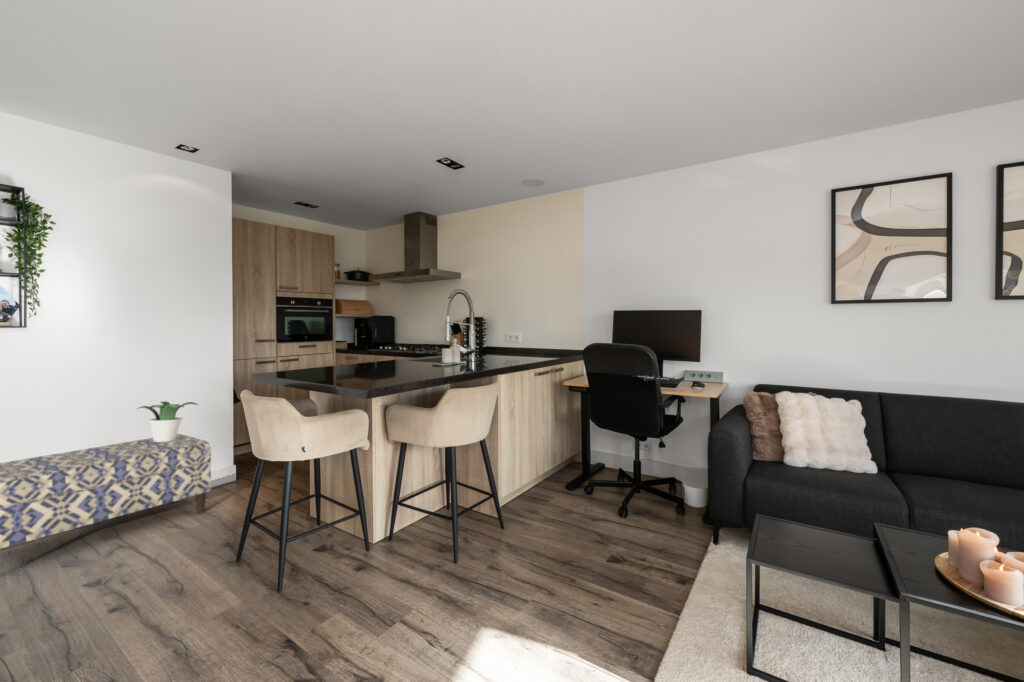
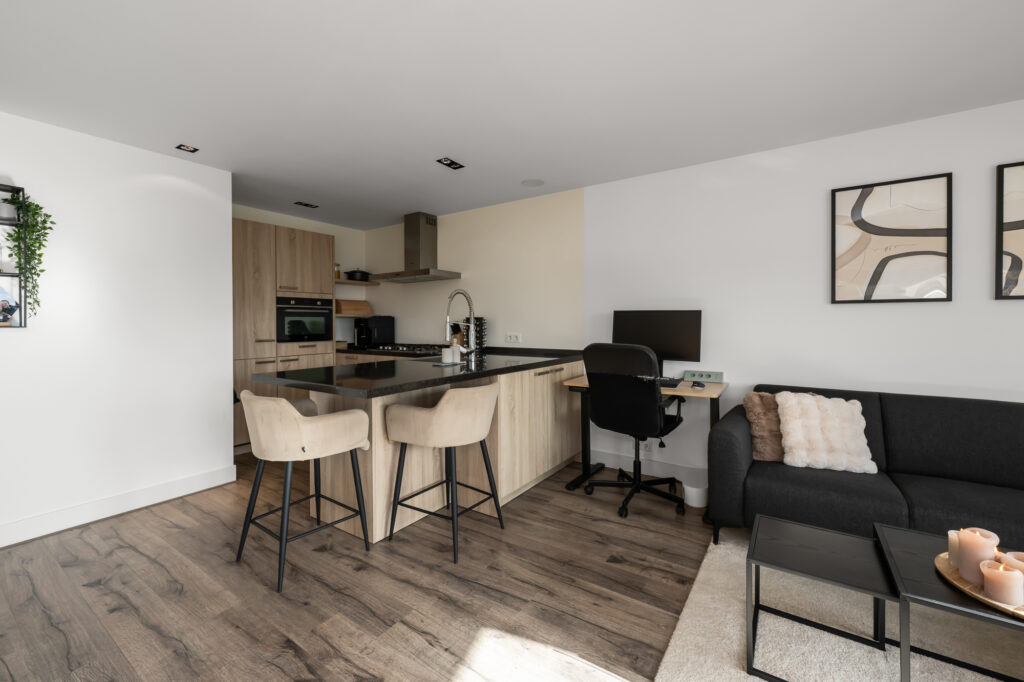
- potted plant (166, 422)
- bench (99, 494)
